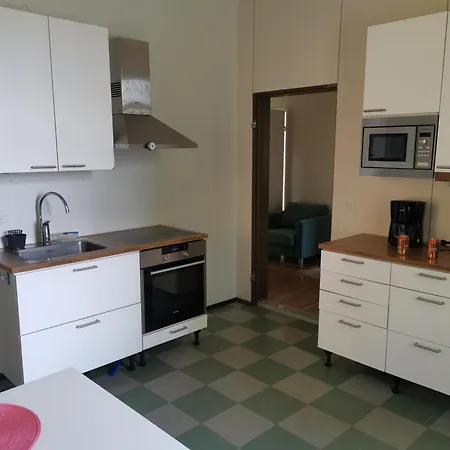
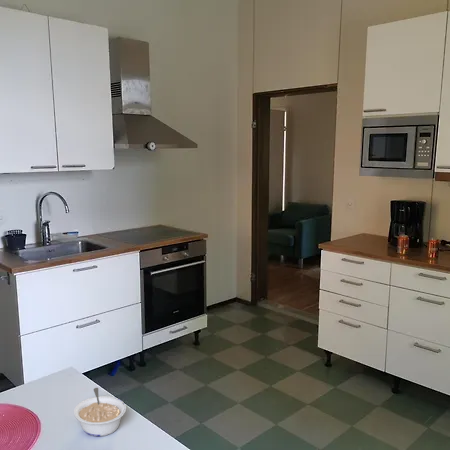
+ legume (99, 415)
